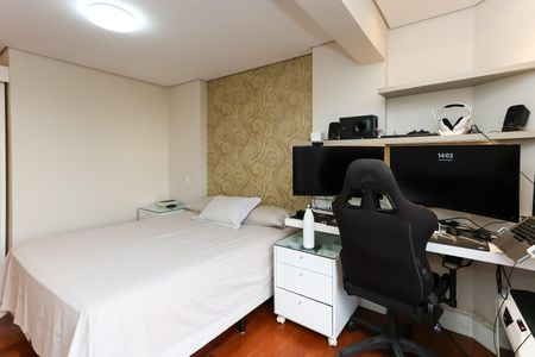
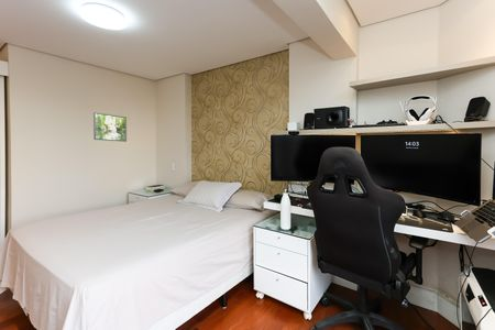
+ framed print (110, 128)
